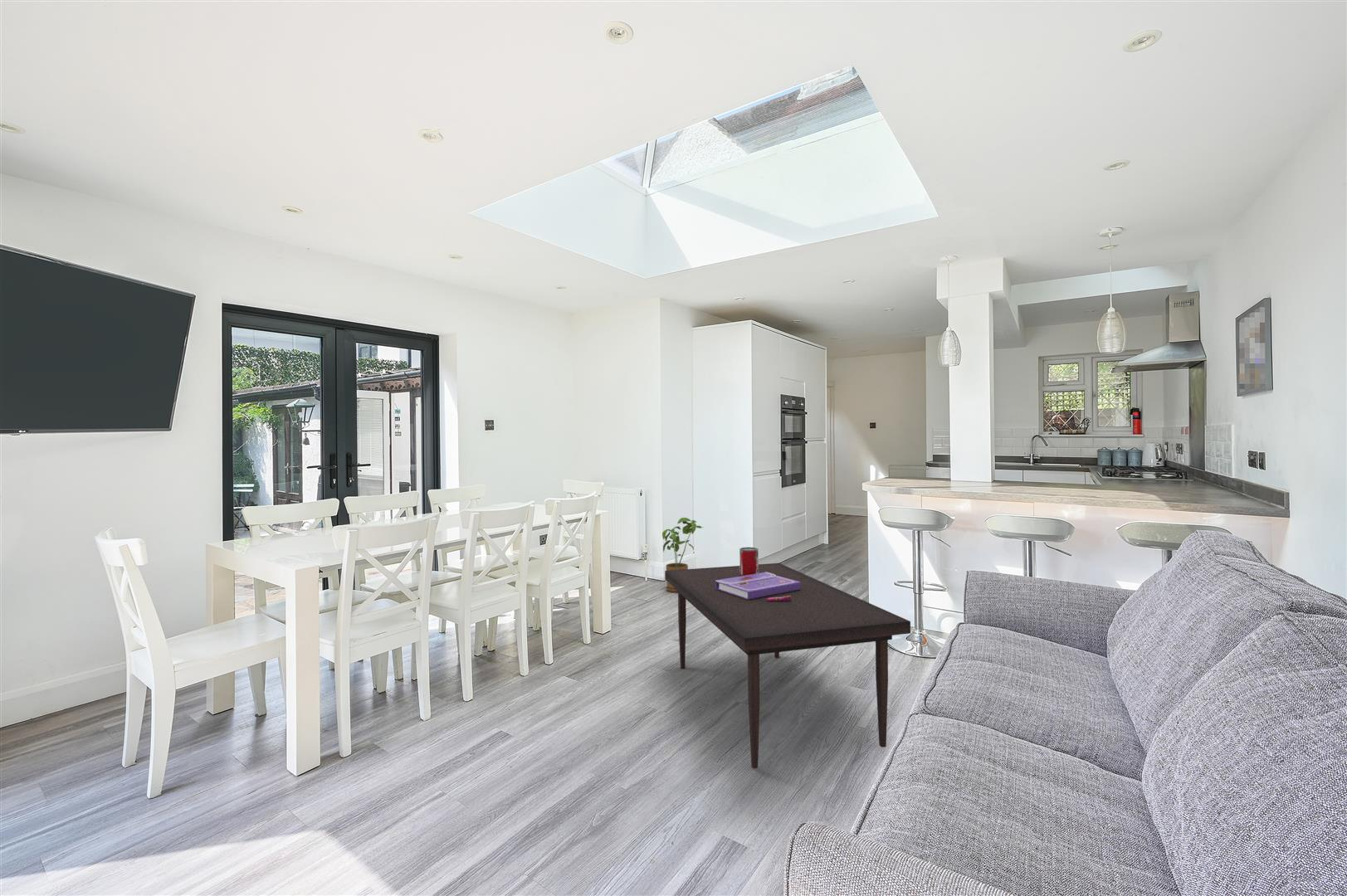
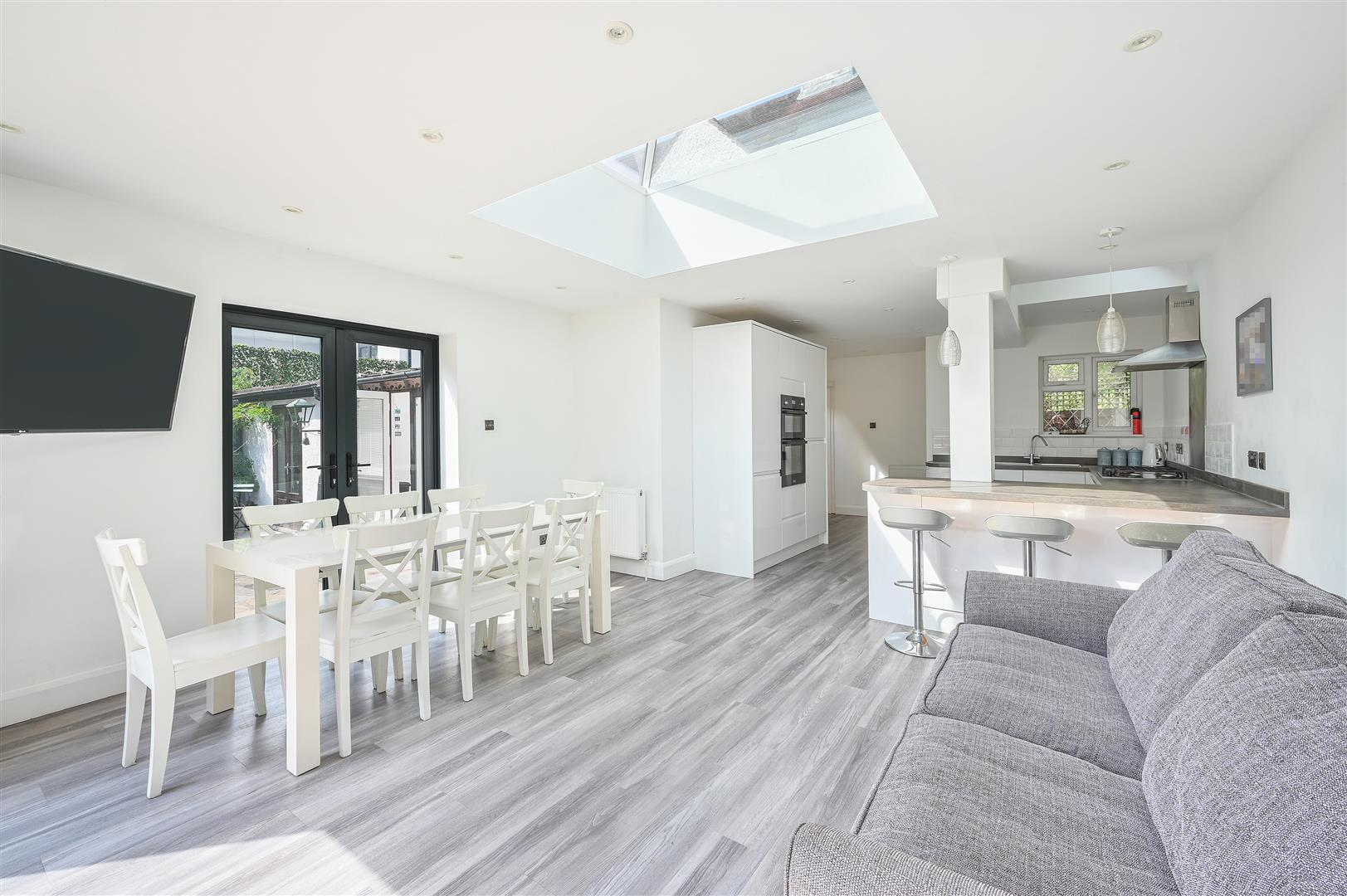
- house plant (676, 554)
- coffee table (766, 631)
